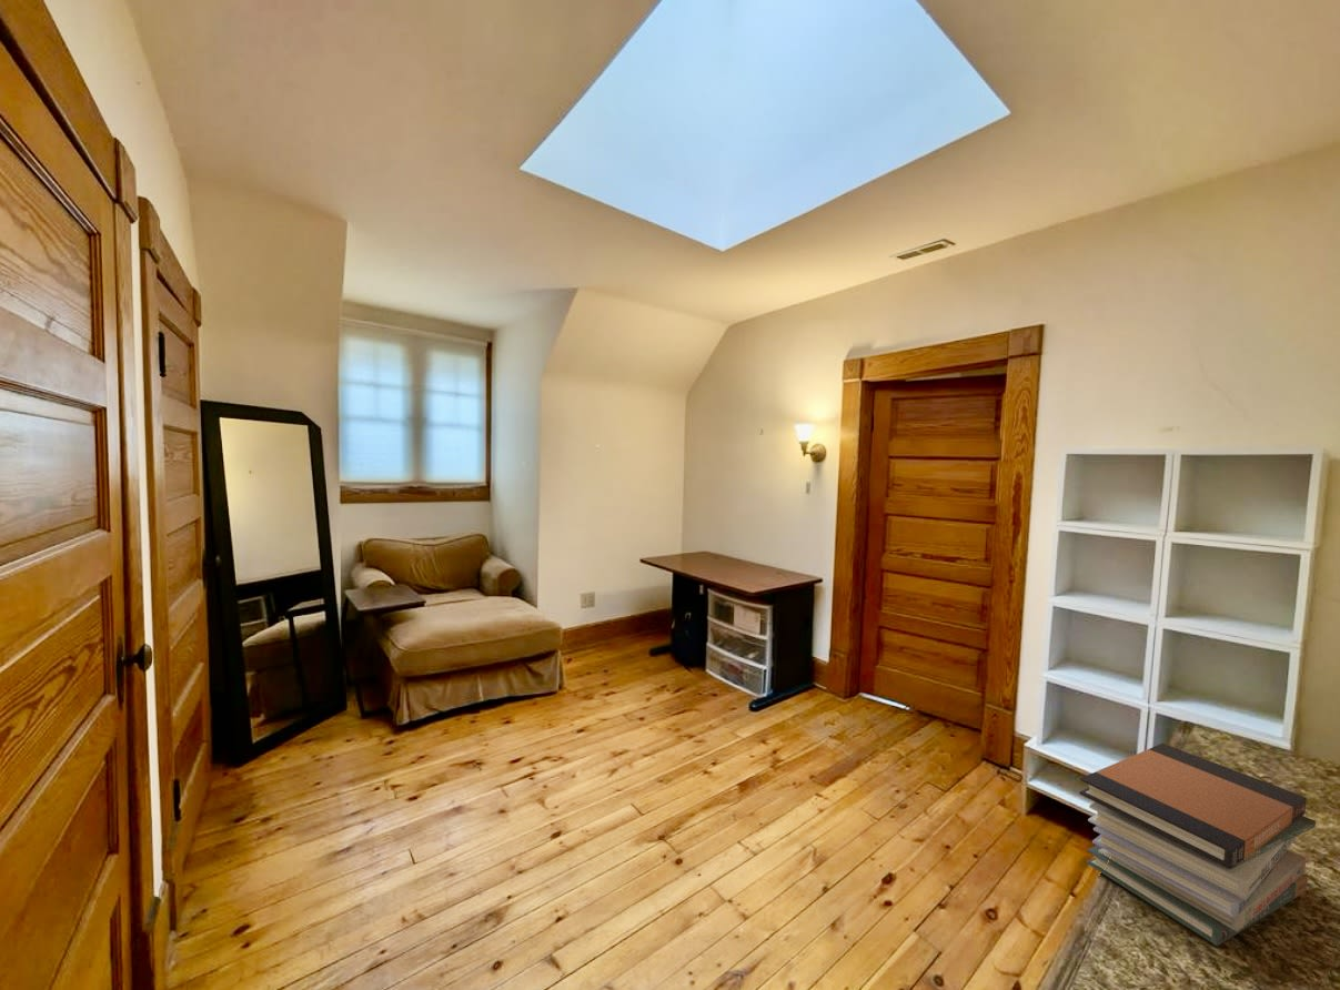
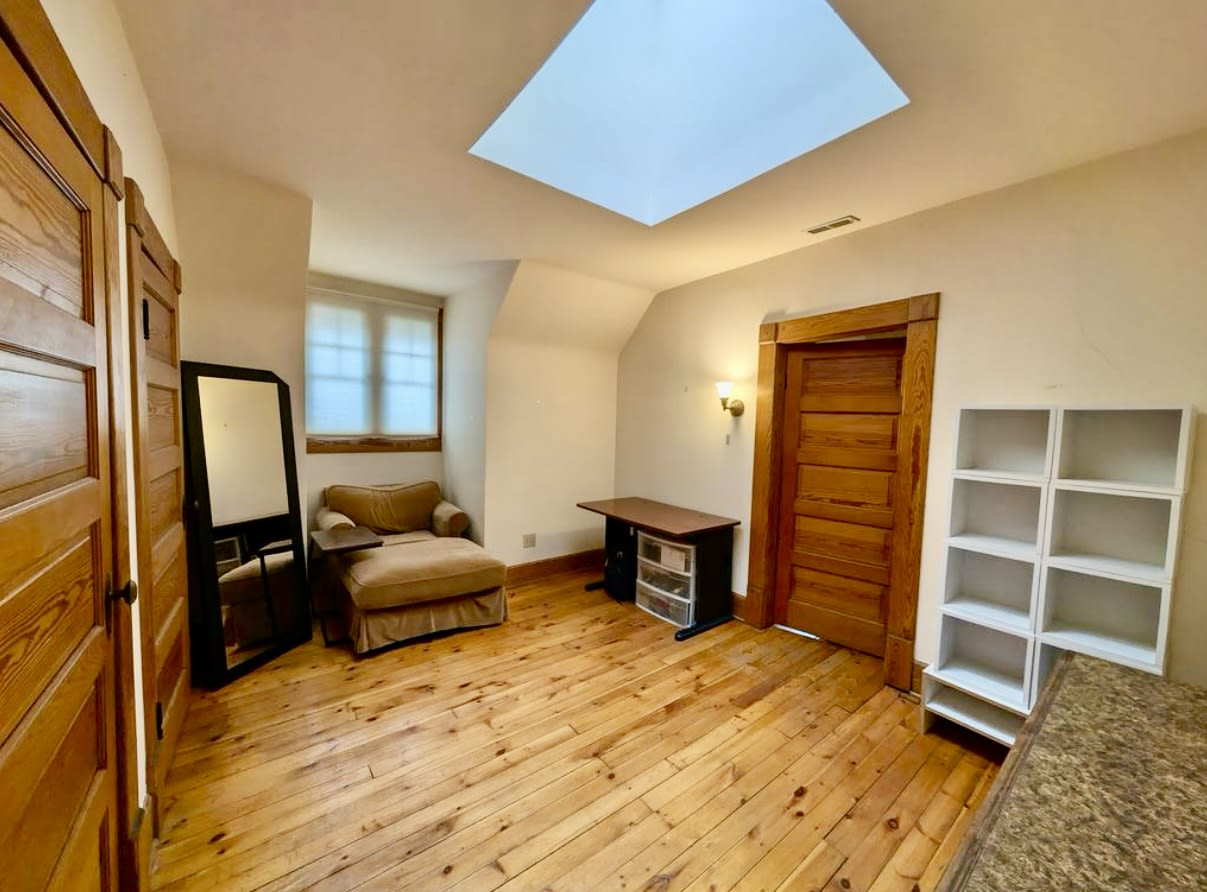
- book stack (1191, 832)
